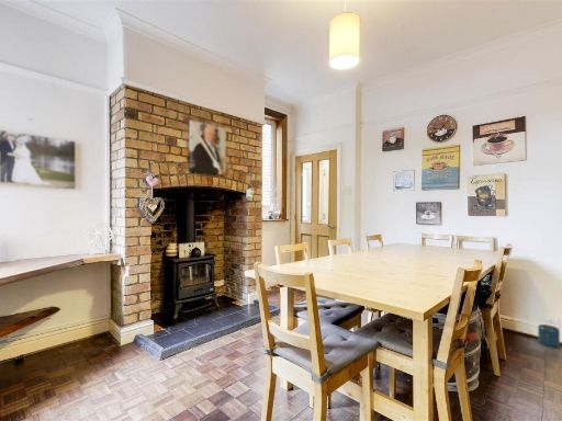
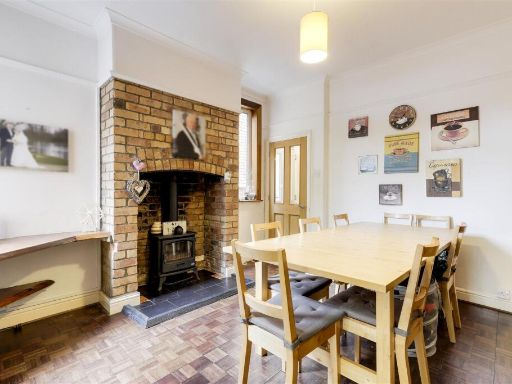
- speaker (548, 335)
